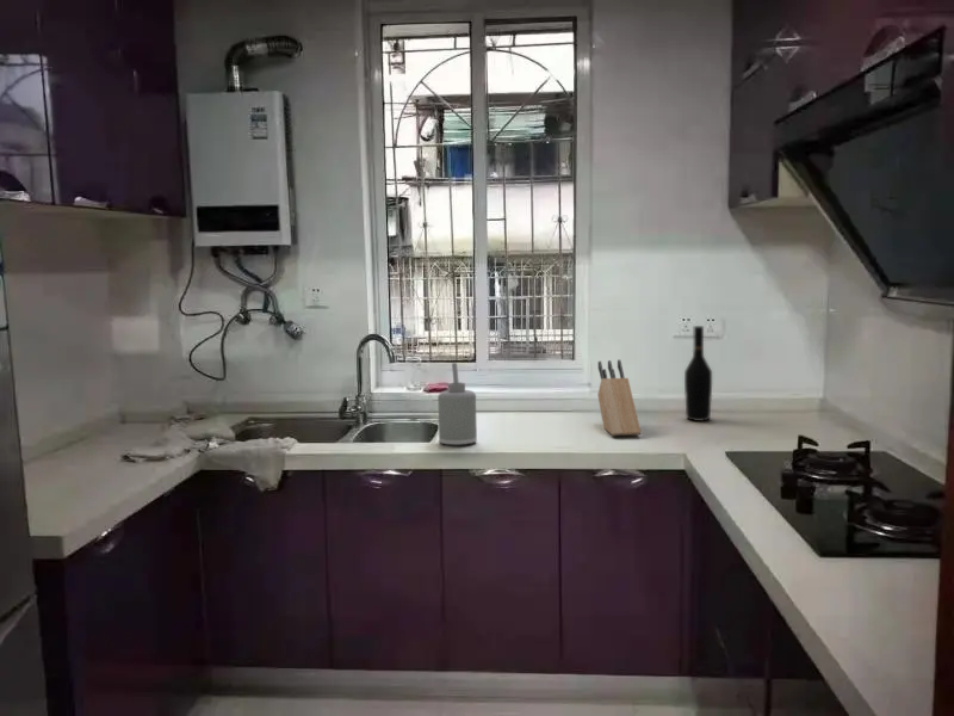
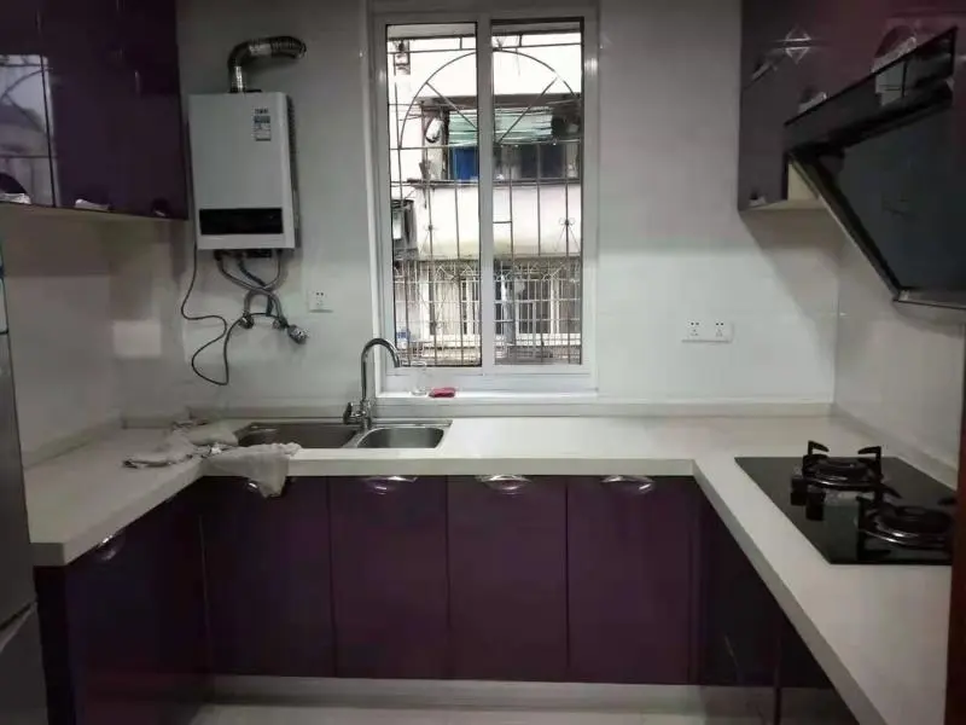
- wine bottle (698, 372)
- soap dispenser (456, 402)
- knife block (617, 395)
